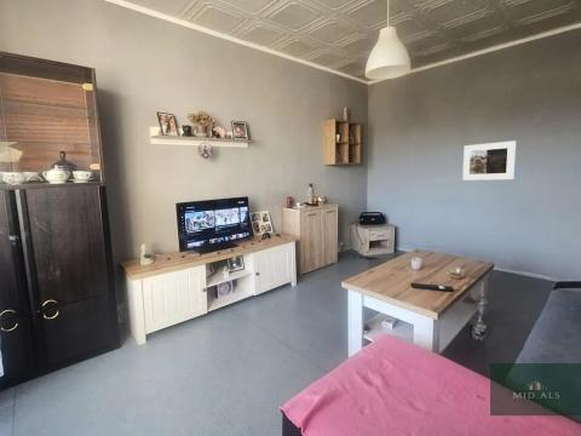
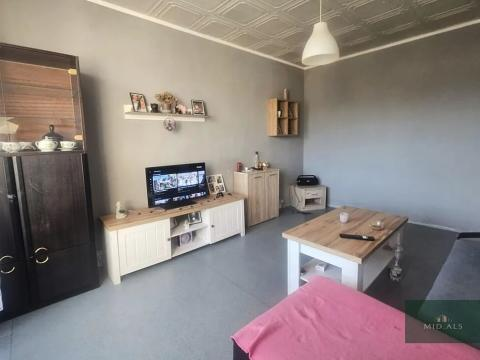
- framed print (488, 161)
